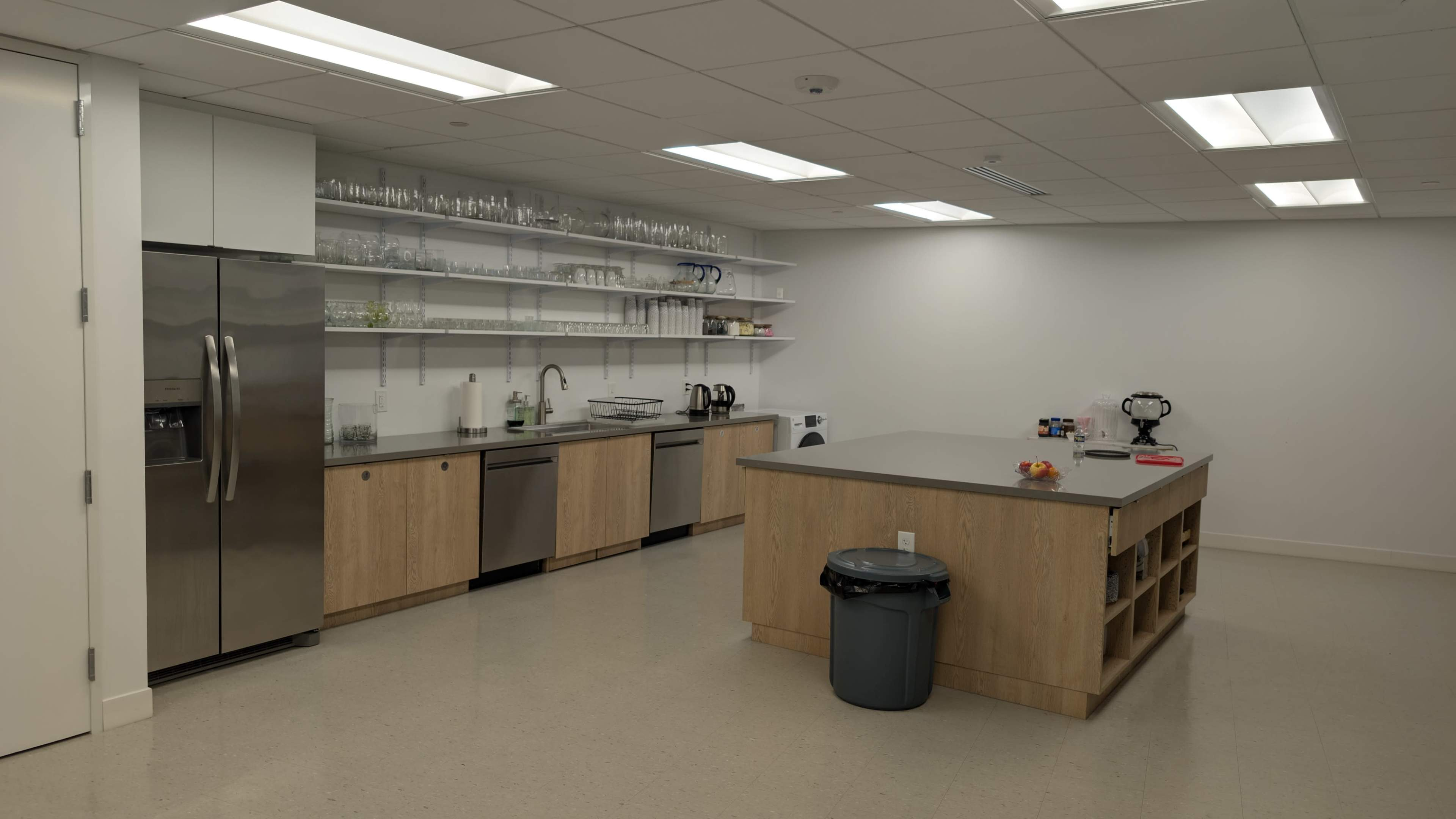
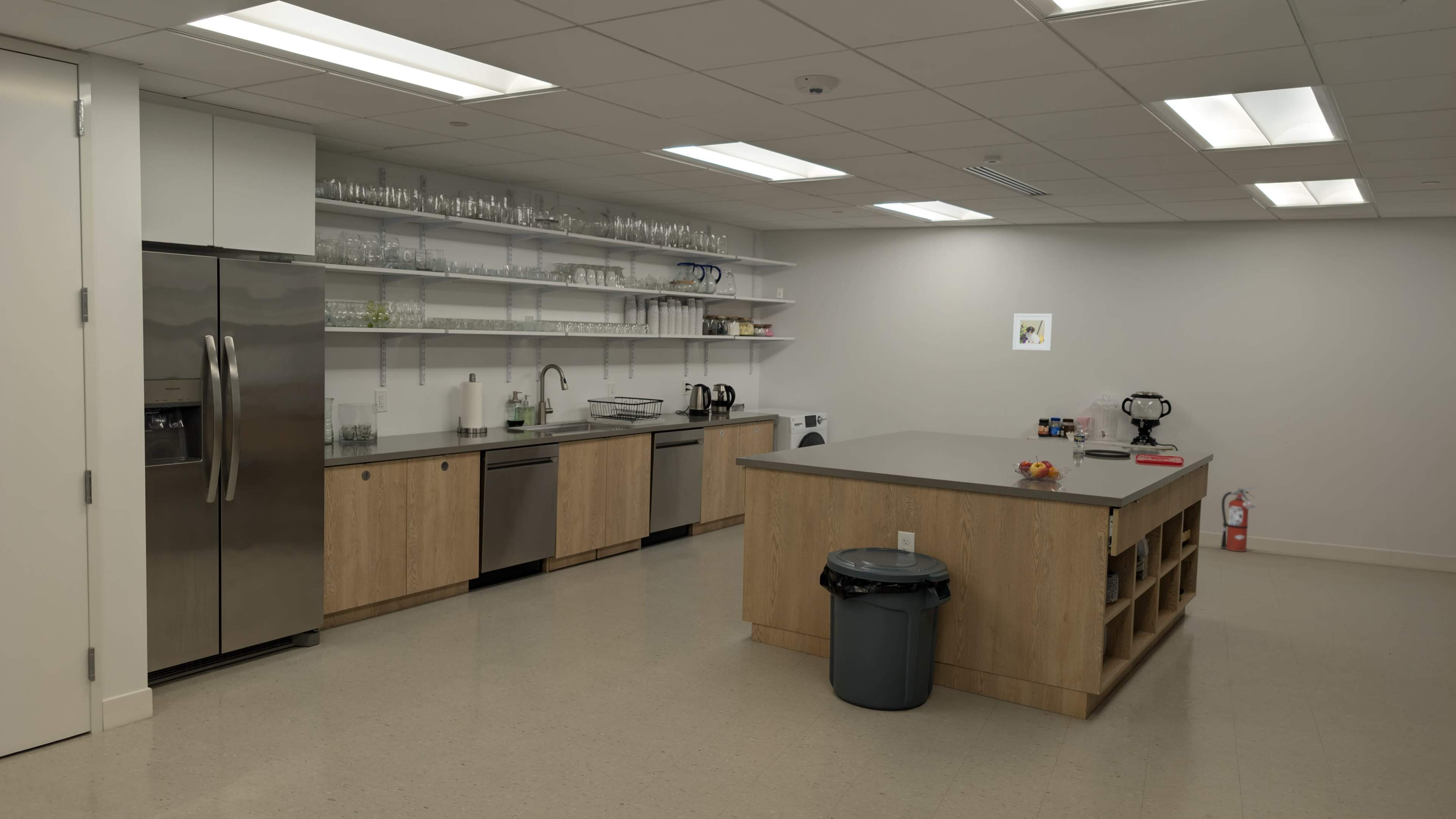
+ fire extinguisher (1238, 518)
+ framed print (1032, 332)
